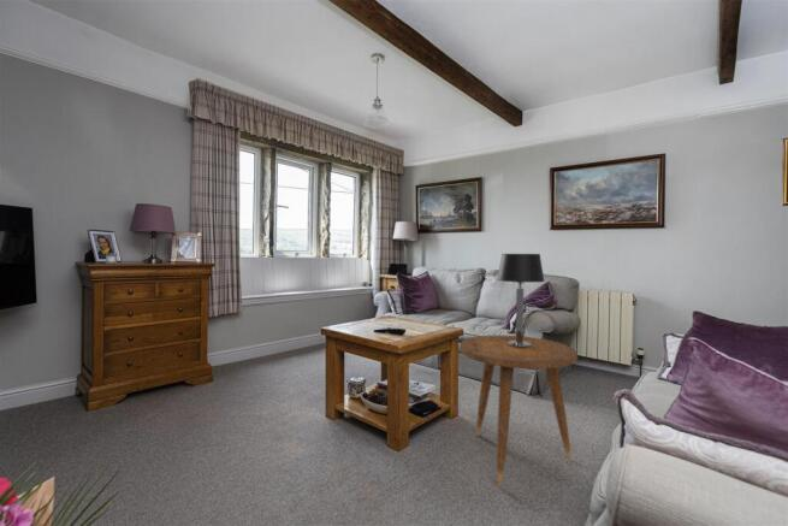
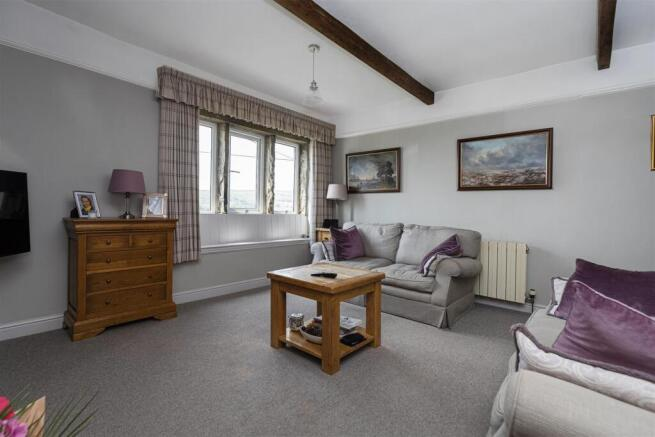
- side table (510, 402)
- table lamp (520, 297)
